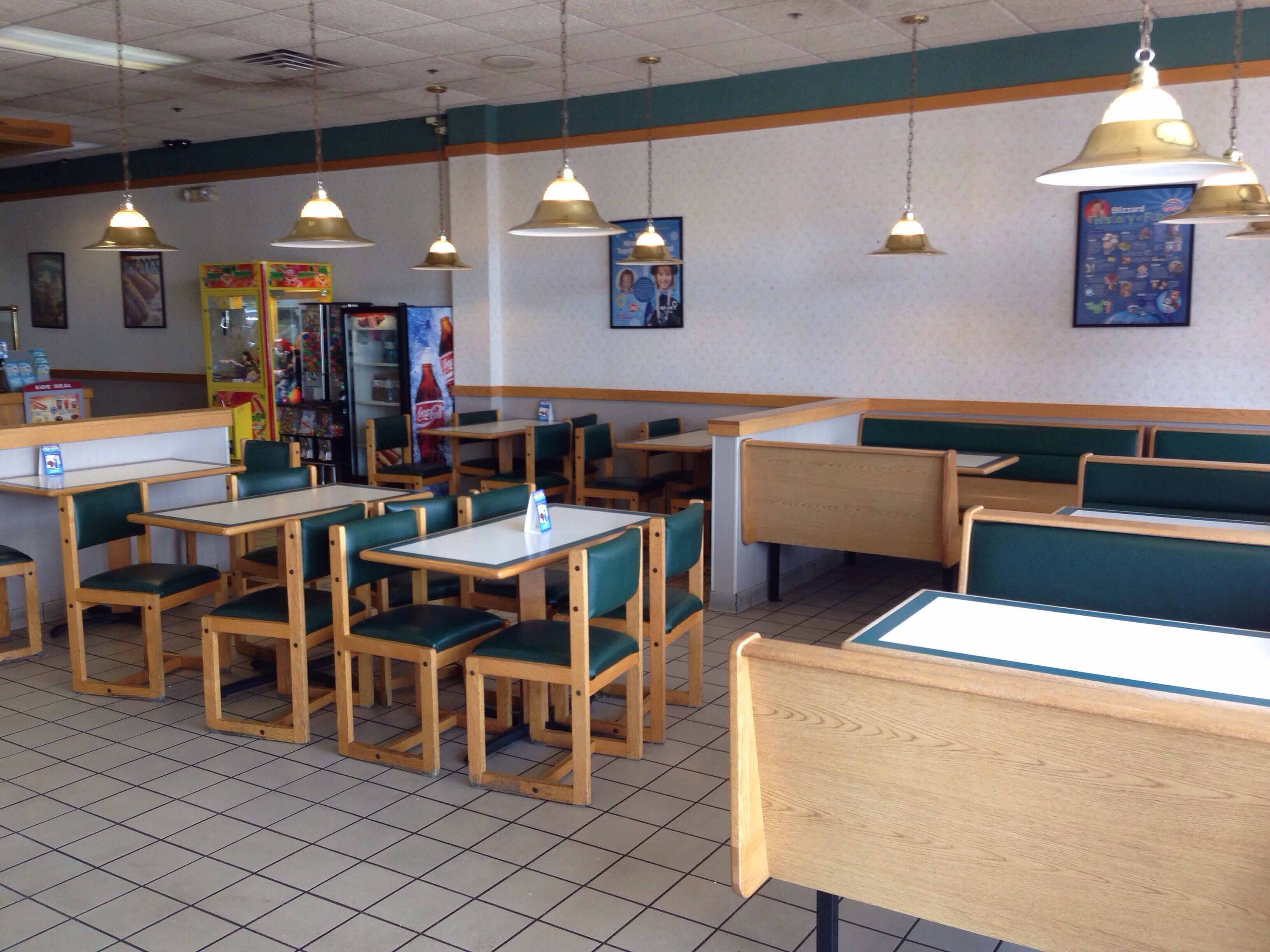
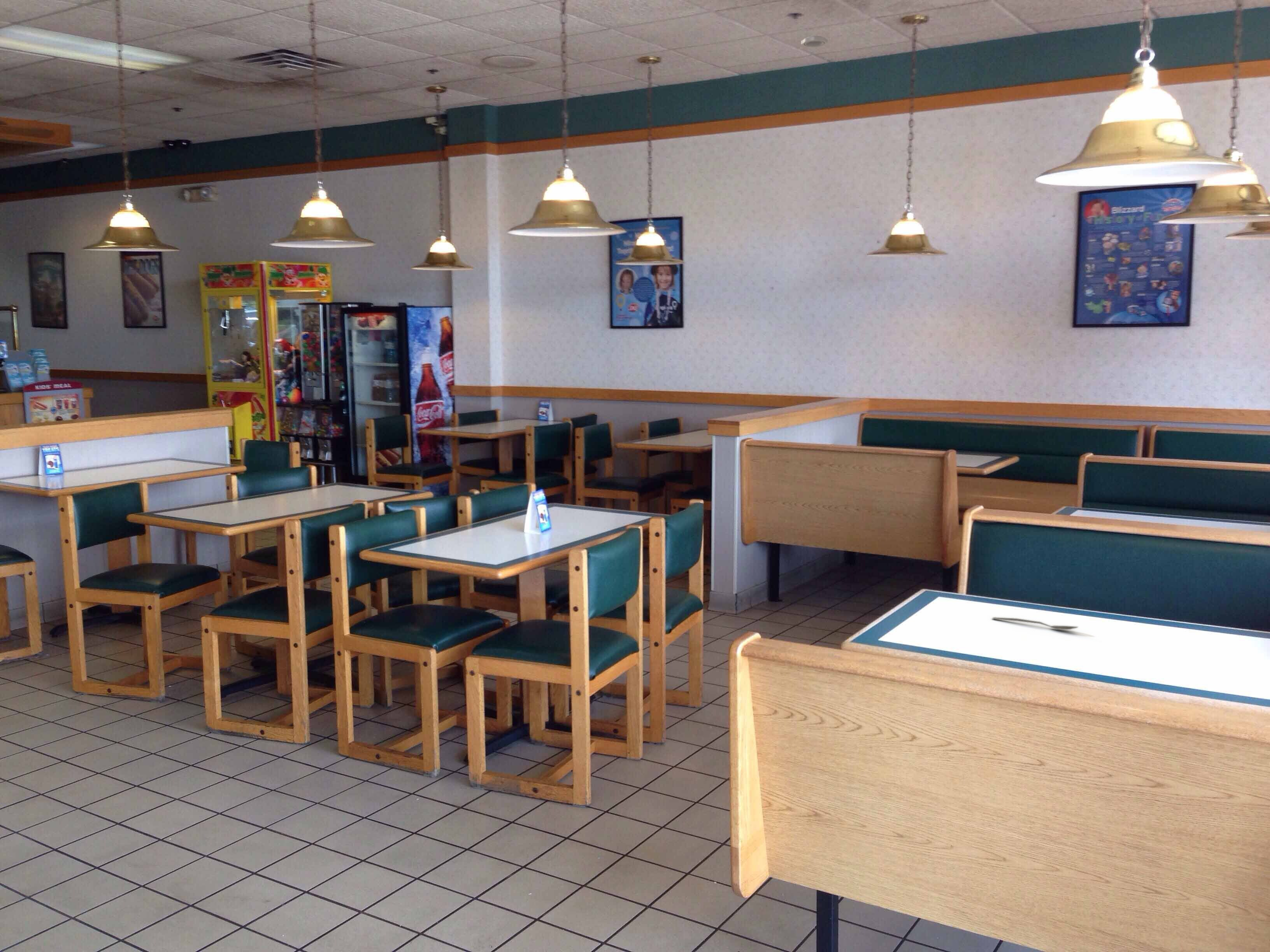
+ smoke detector (814, 40)
+ spoon (1034, 623)
